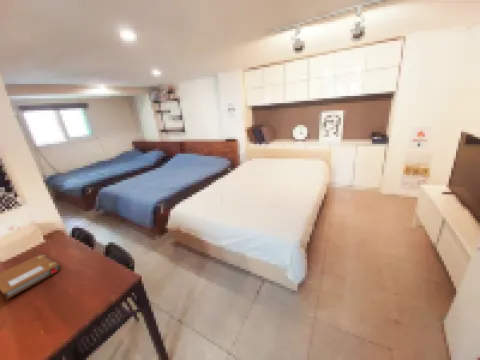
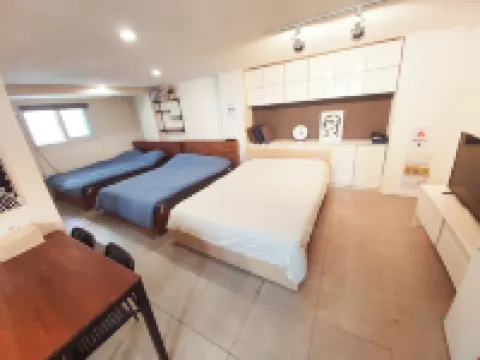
- notebook (27, 273)
